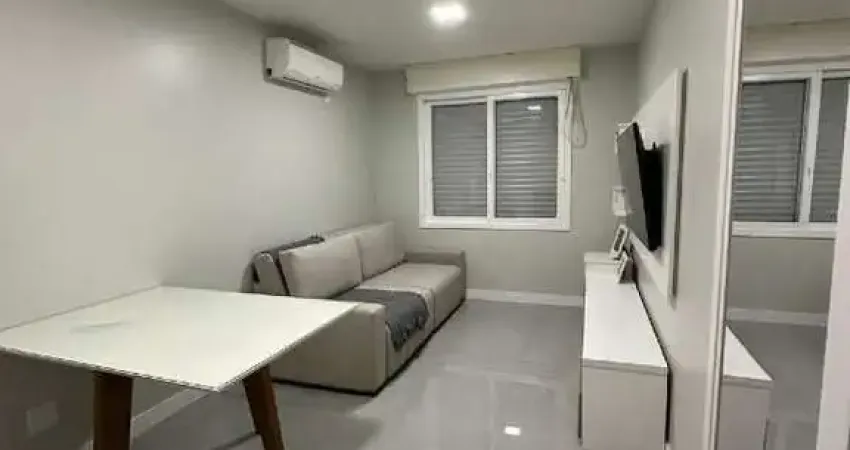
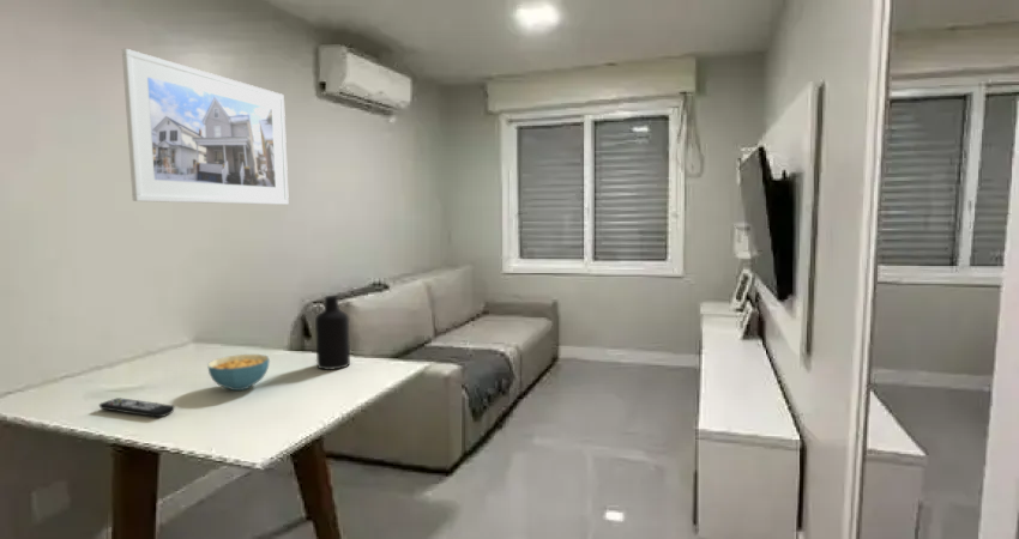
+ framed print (219, 139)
+ bottle (332, 331)
+ cereal bowl (239, 374)
+ remote control (137, 407)
